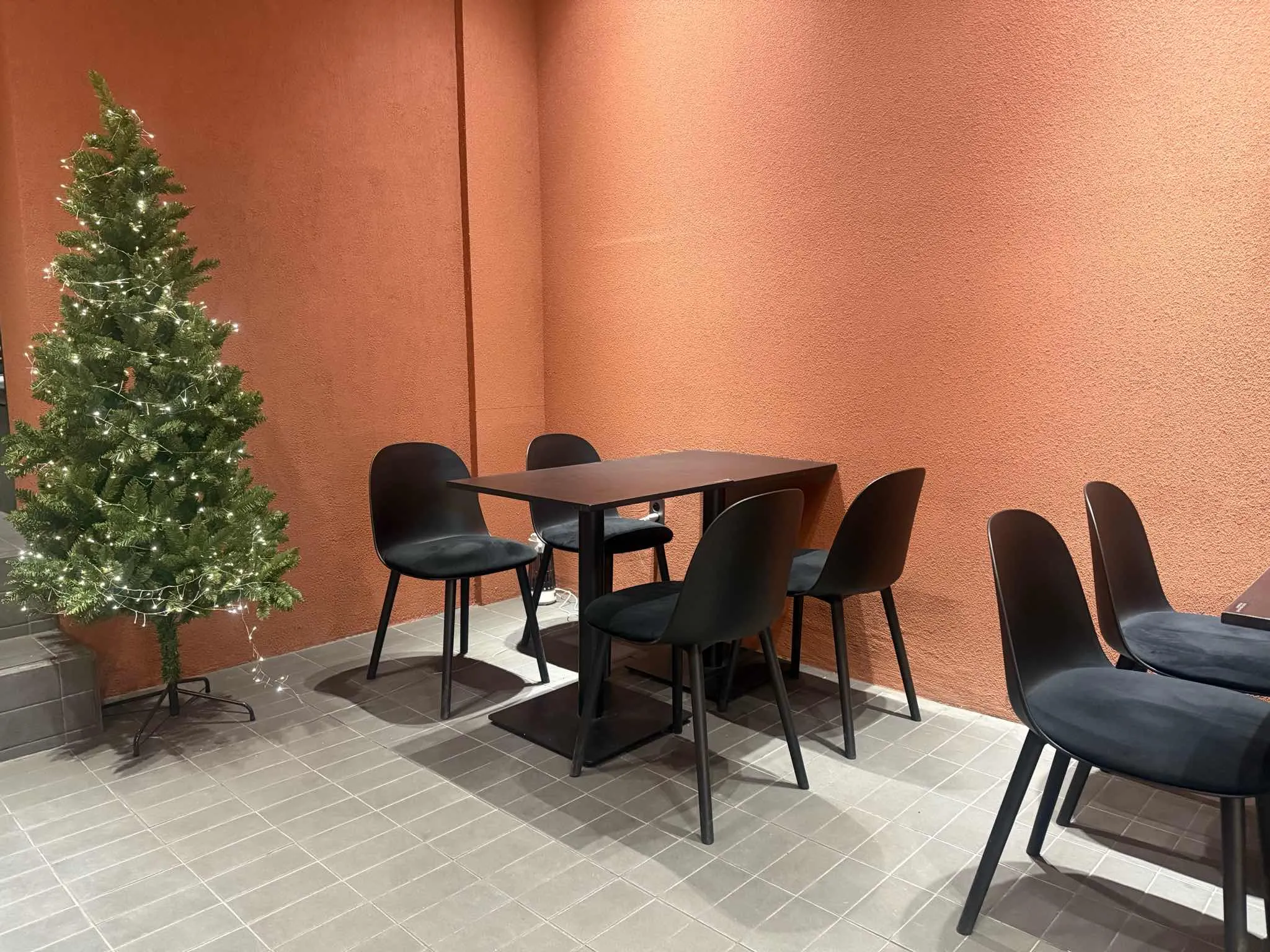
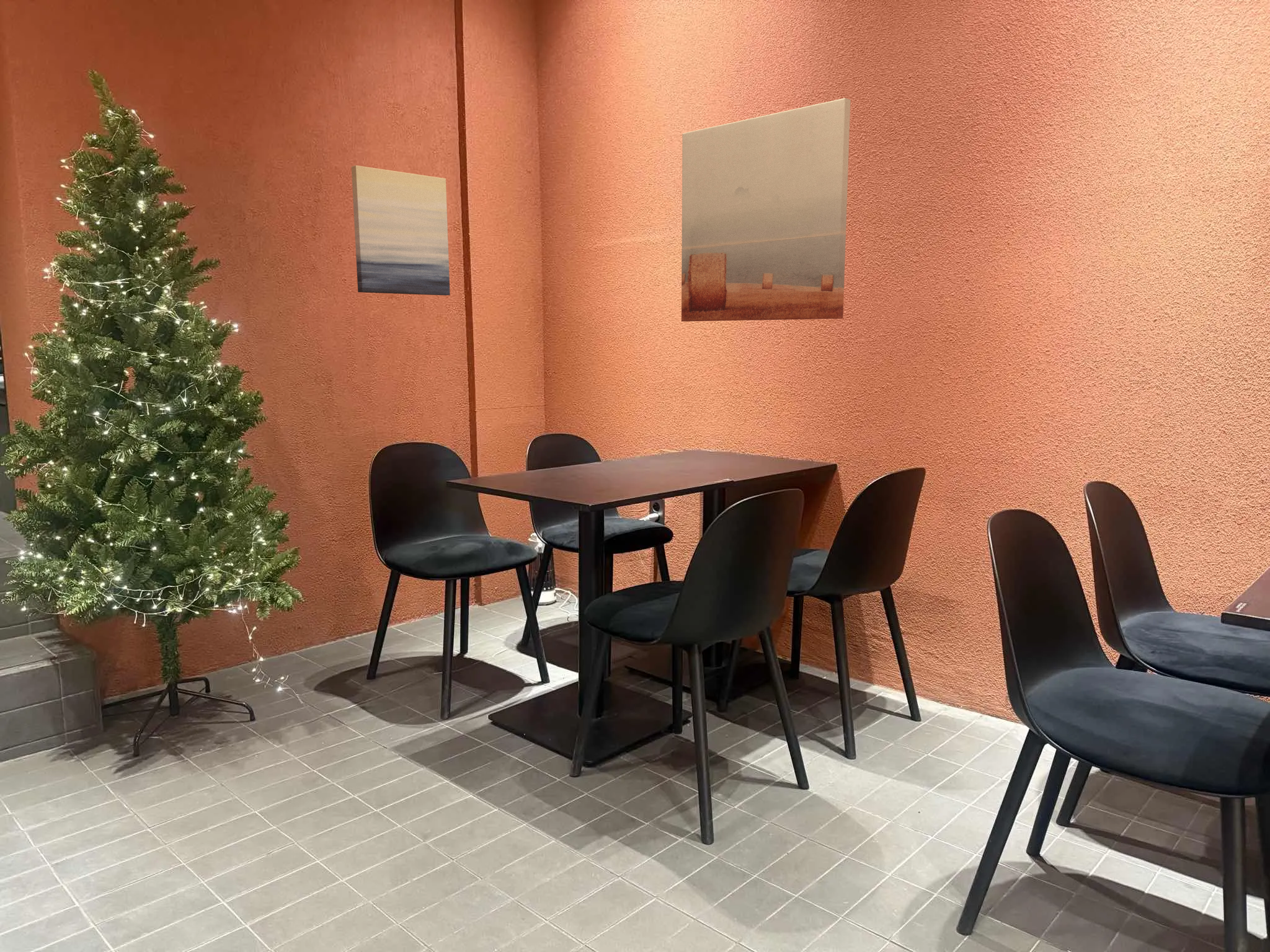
+ wall art (402, 234)
+ wall art (758, 221)
